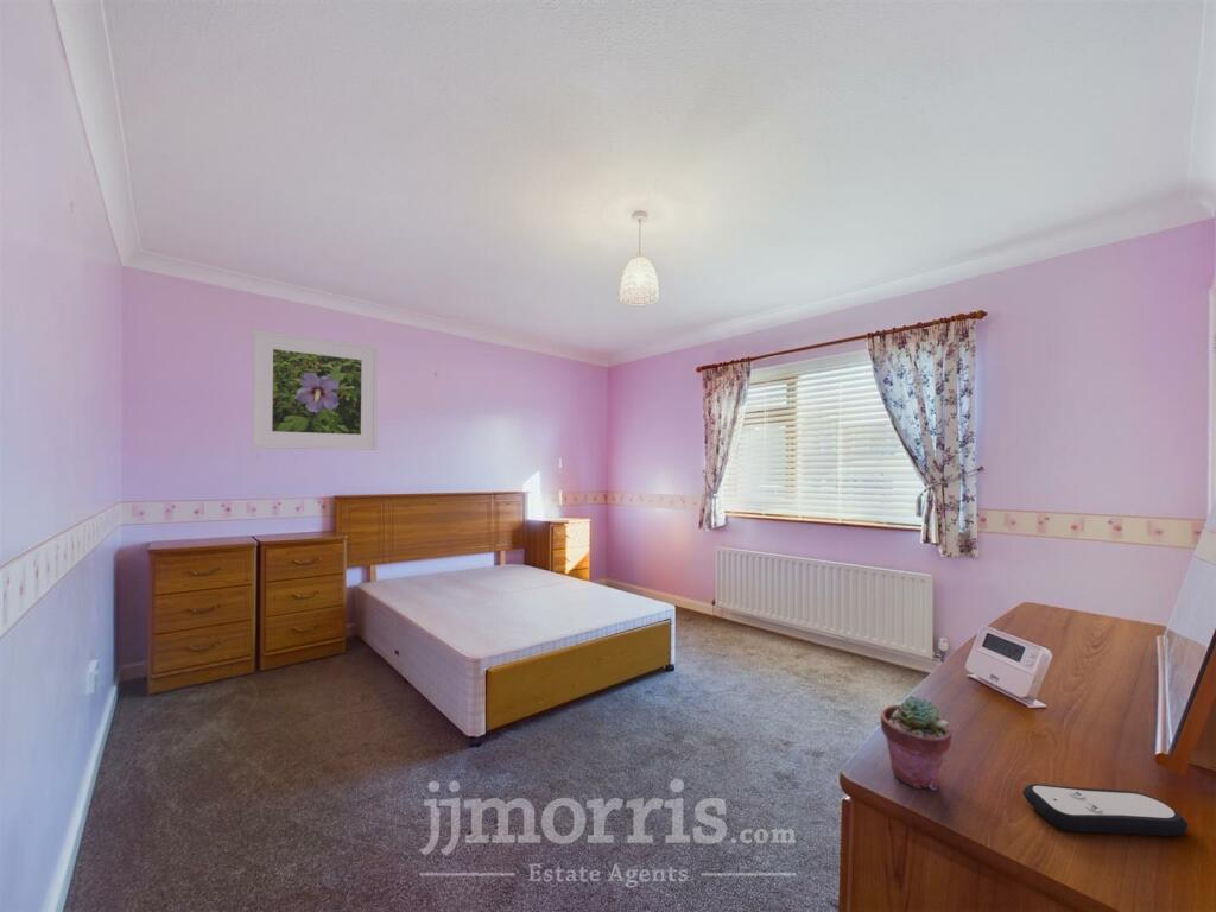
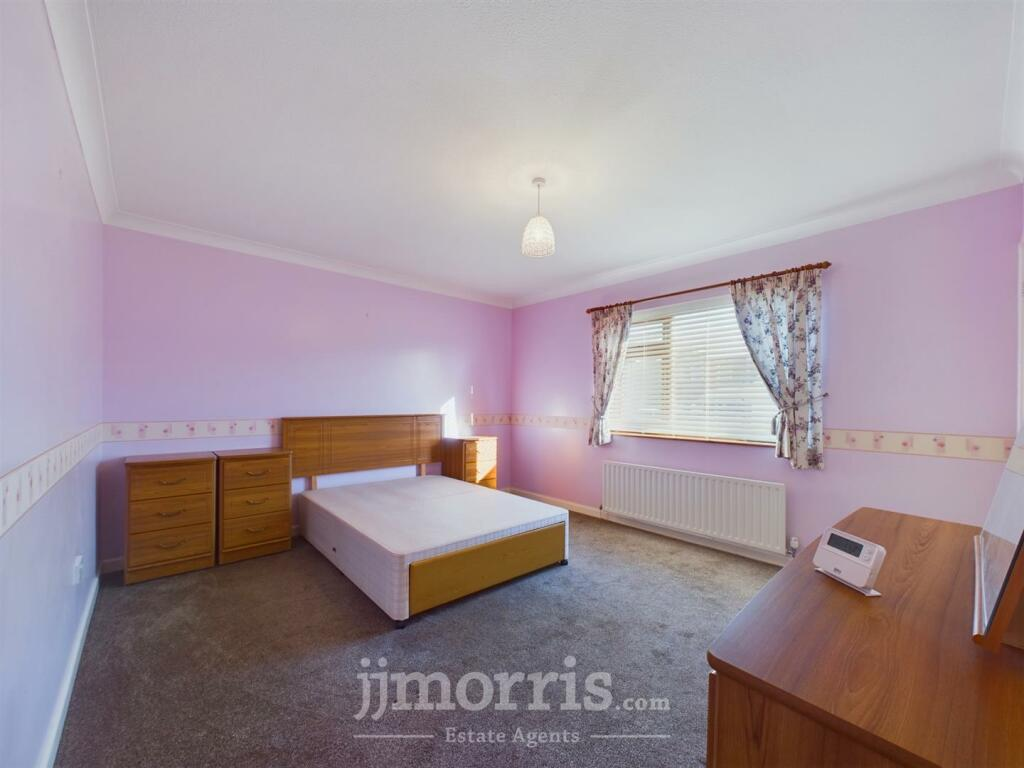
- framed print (318, 393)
- potted succulent (914, 736)
- remote control (1103, 809)
